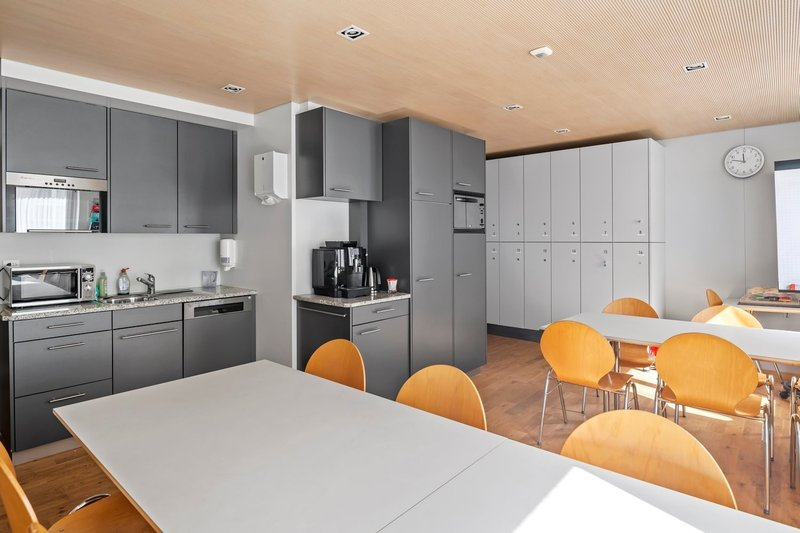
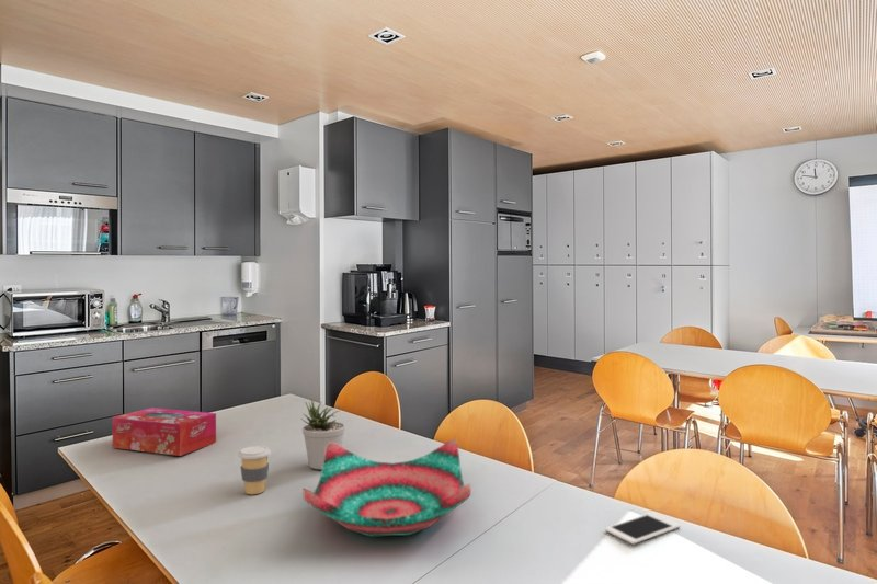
+ coffee cup (254, 470)
+ decorative bowl (390, 489)
+ potted plant (323, 431)
+ cell phone (642, 527)
+ tissue box (164, 430)
